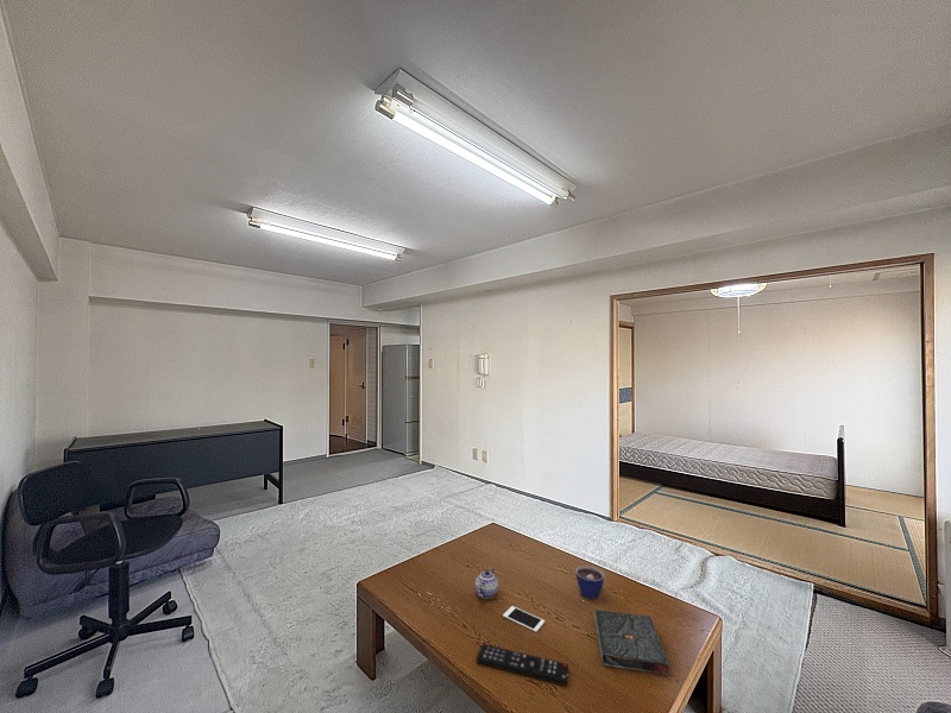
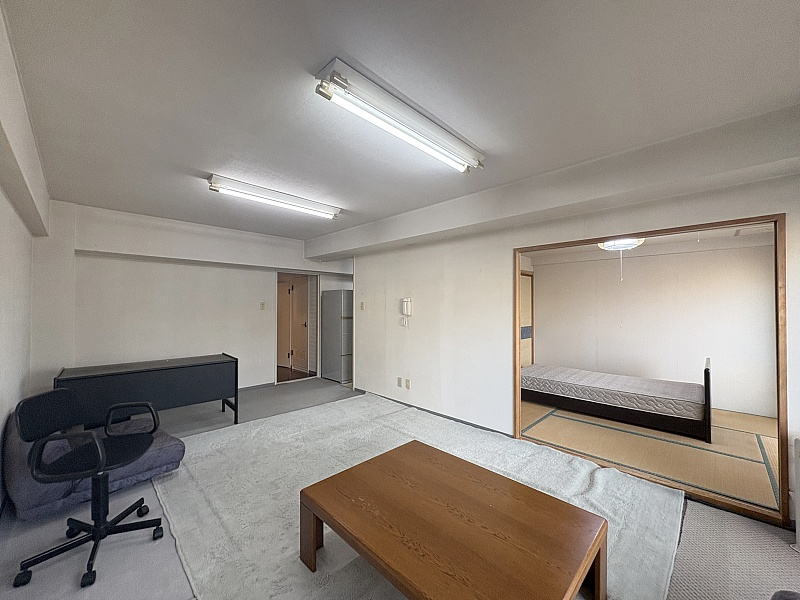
- book (628, 638)
- remote control (522, 662)
- teapot (486, 582)
- cell phone (523, 618)
- cup (591, 581)
